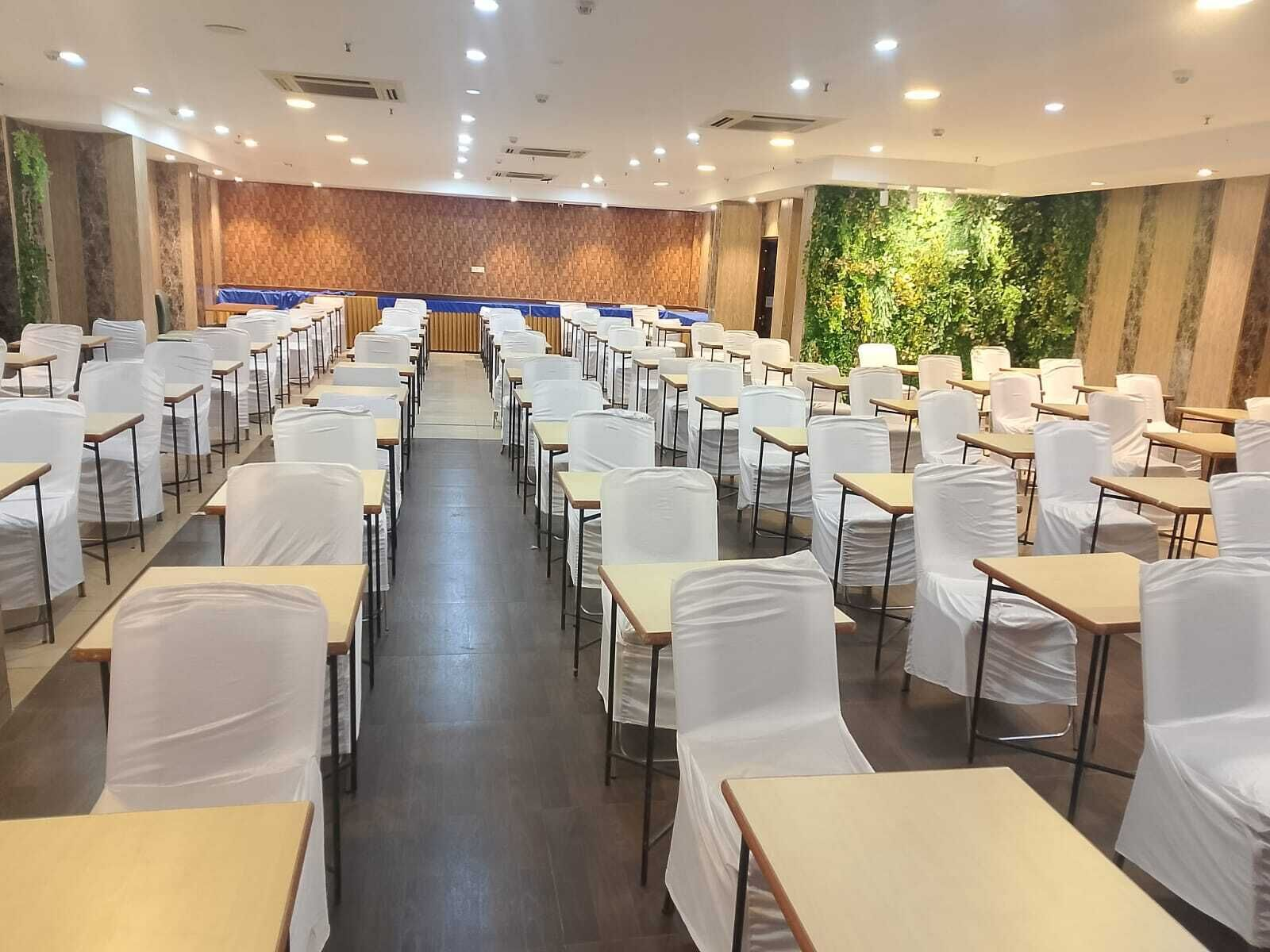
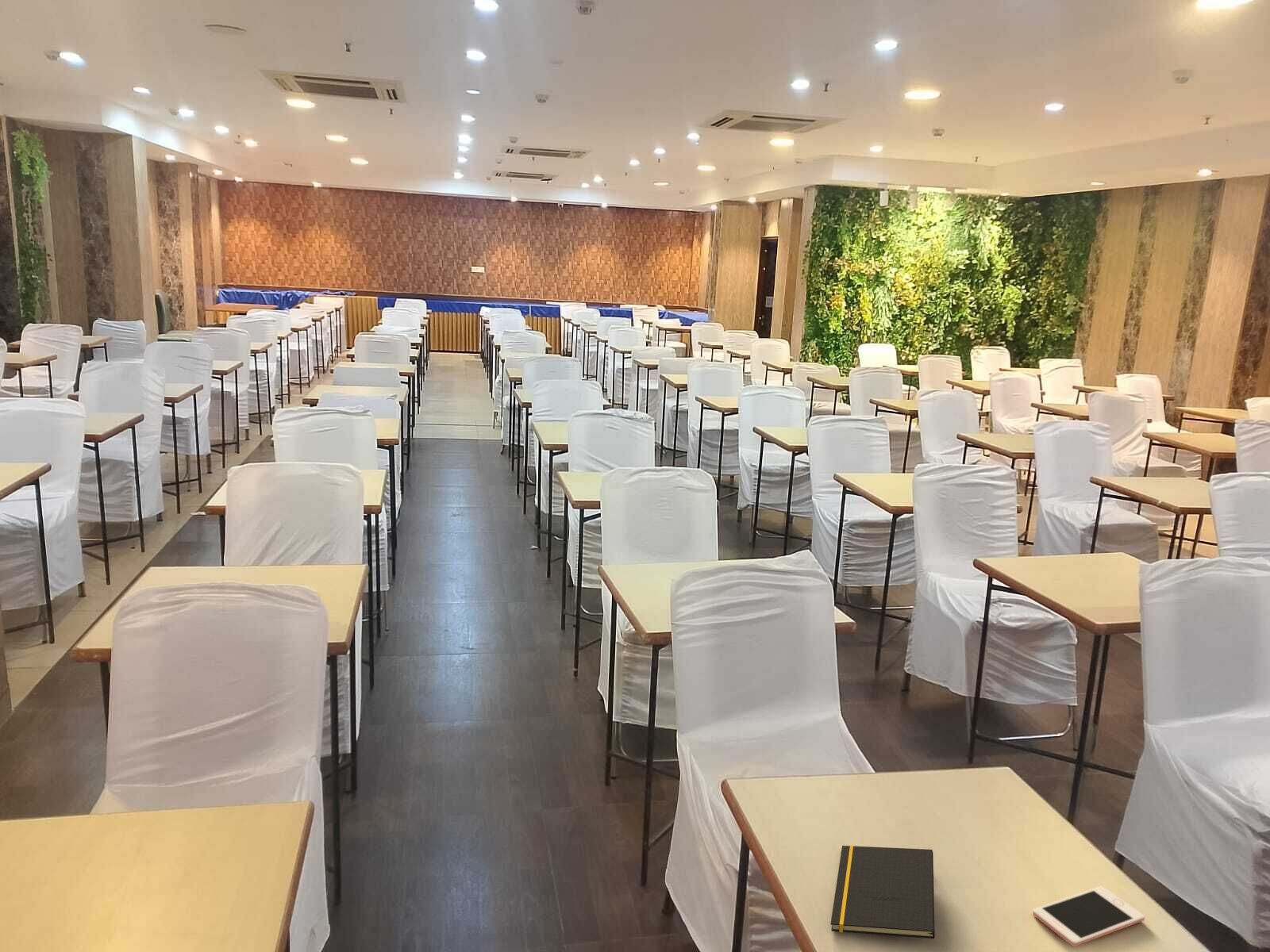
+ cell phone (1088, 915)
+ notepad (884, 888)
